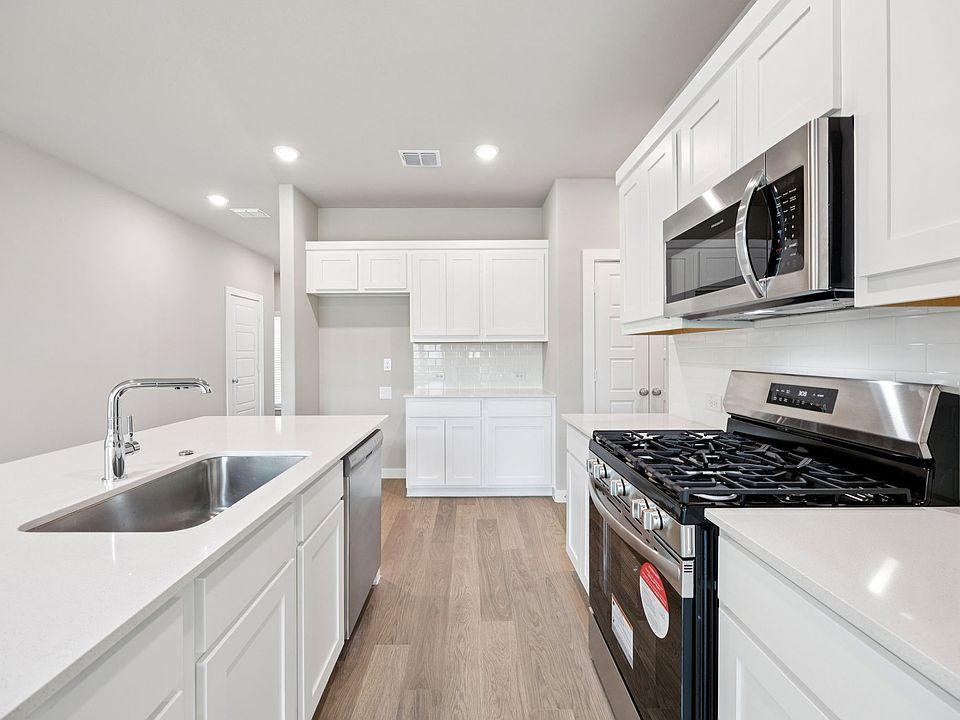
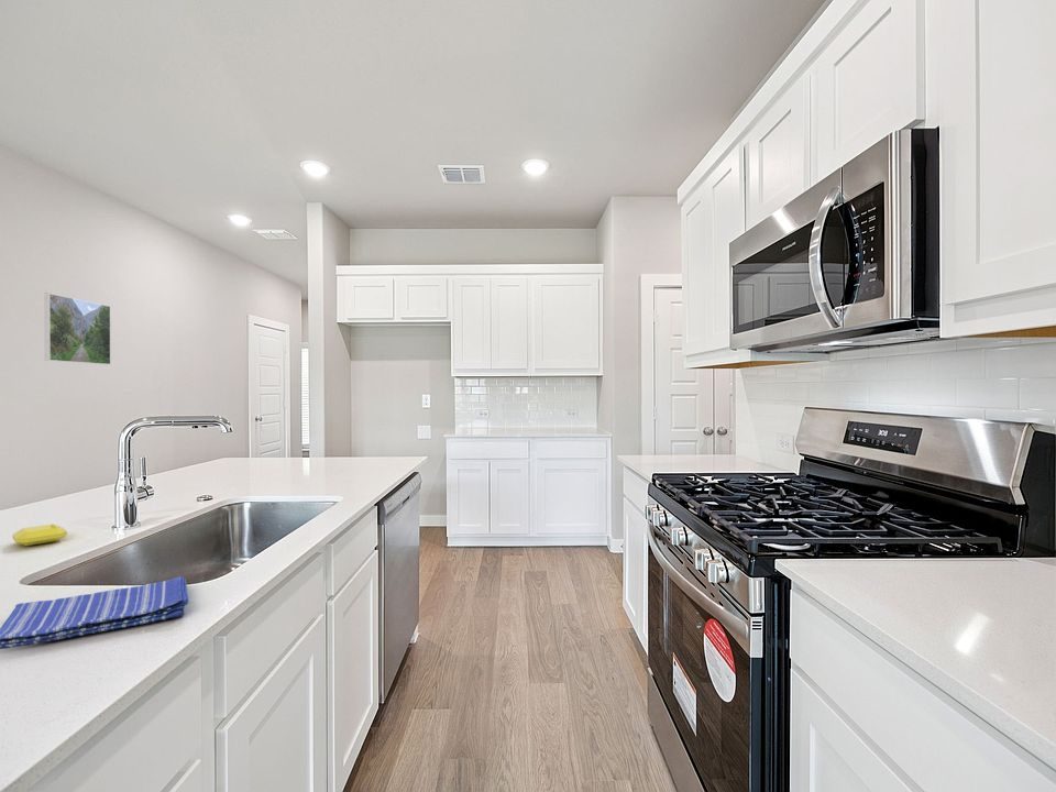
+ soap bar (40, 535)
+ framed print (79, 331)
+ dish towel (101, 606)
